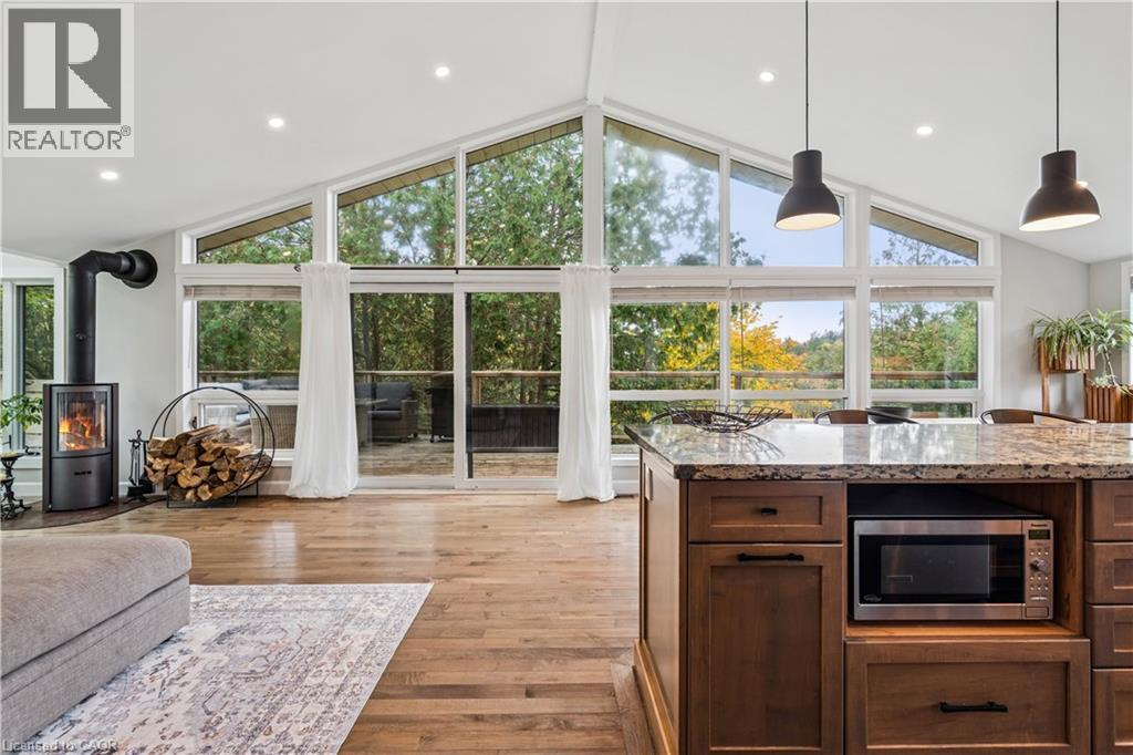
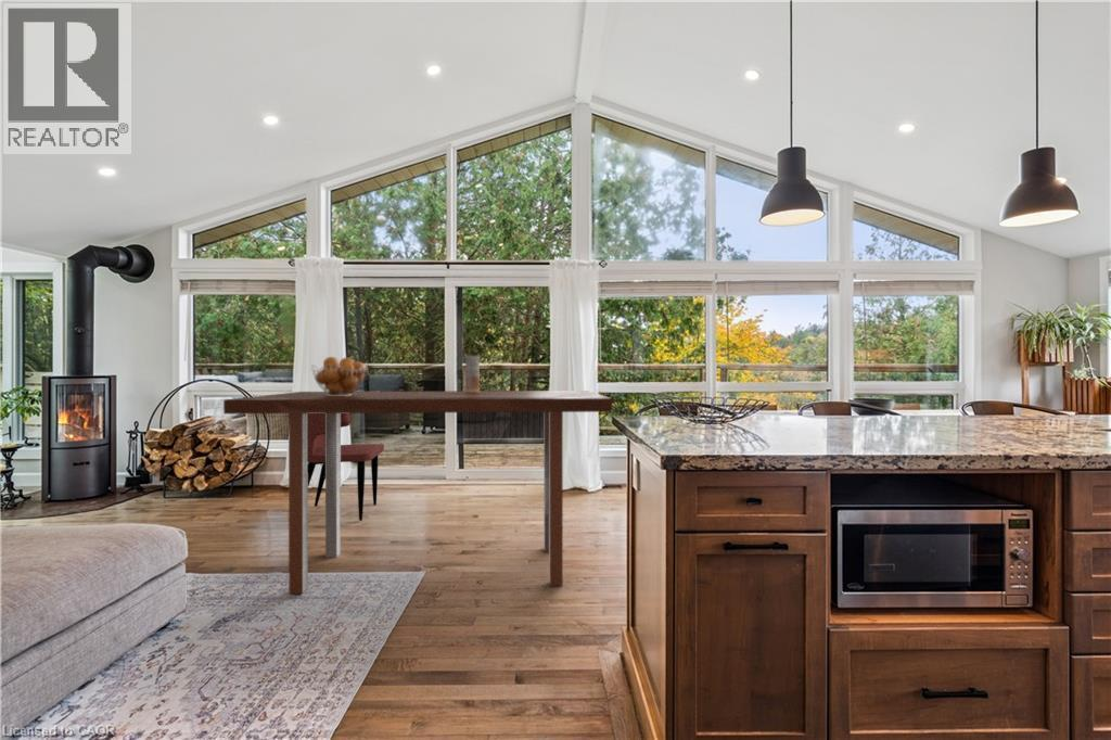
+ vase (472, 367)
+ dining chair (341, 457)
+ fruit basket (340, 375)
+ dining table (436, 411)
